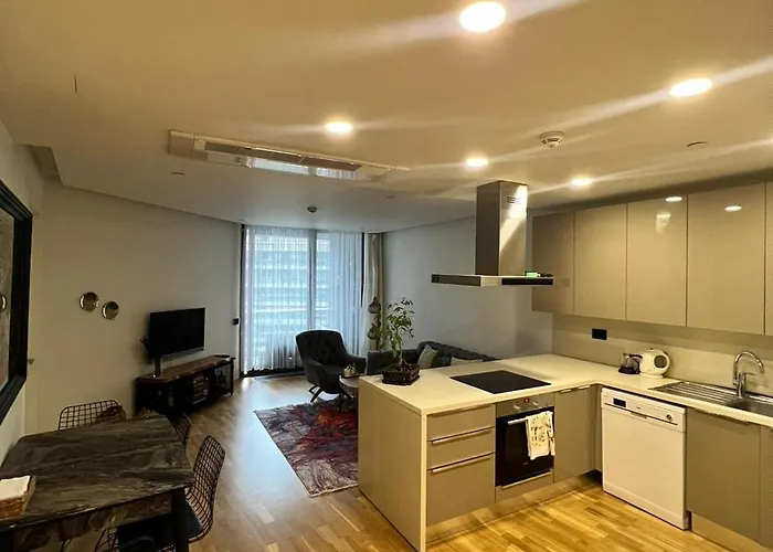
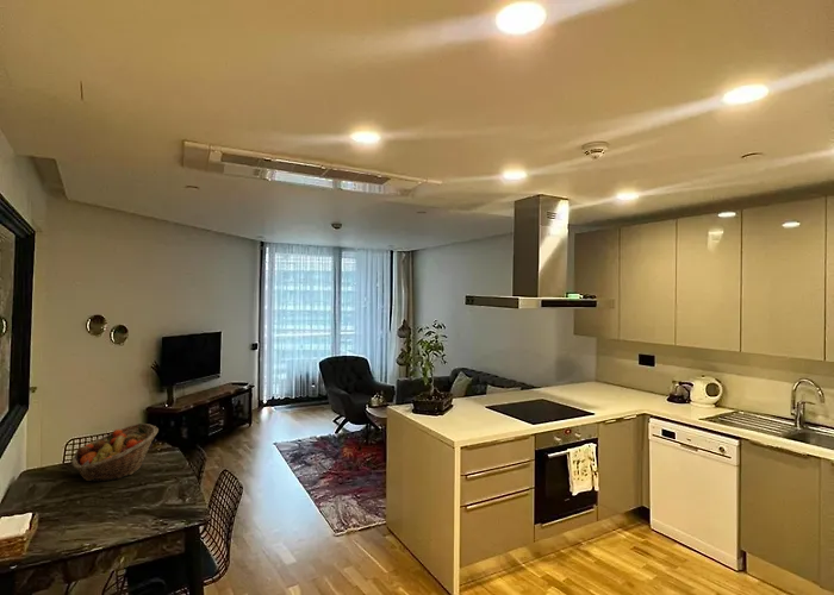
+ fruit basket (116, 450)
